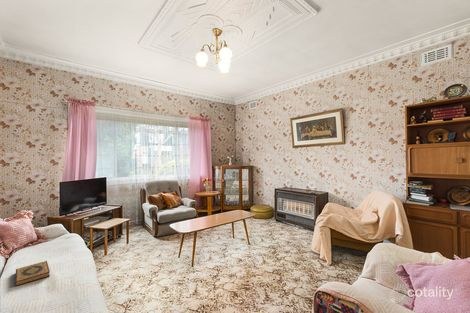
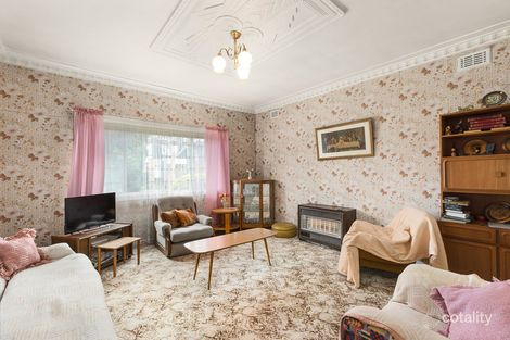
- hardback book (32, 272)
